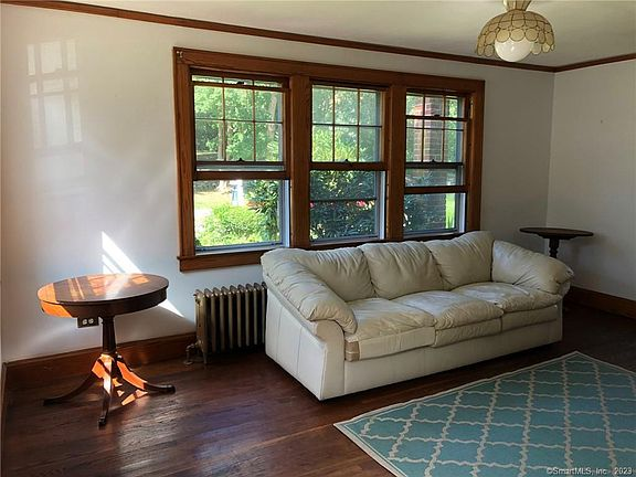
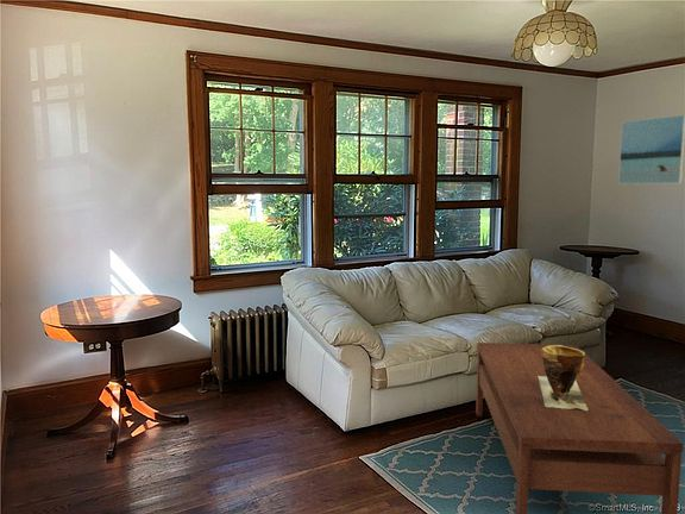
+ coffee table (553, 424)
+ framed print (651, 151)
+ clay pot (560, 366)
